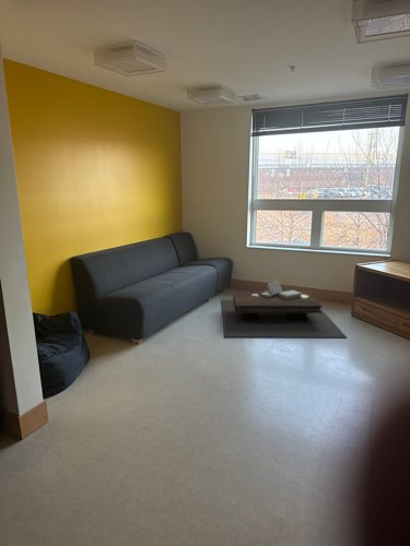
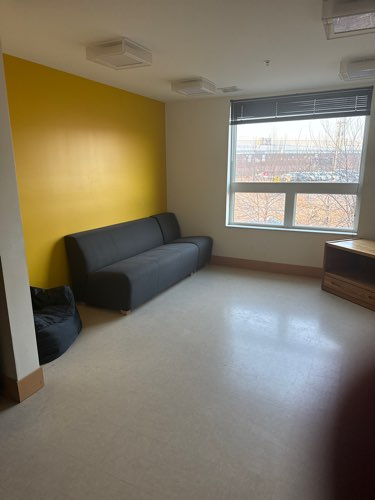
- coffee table (276, 299)
